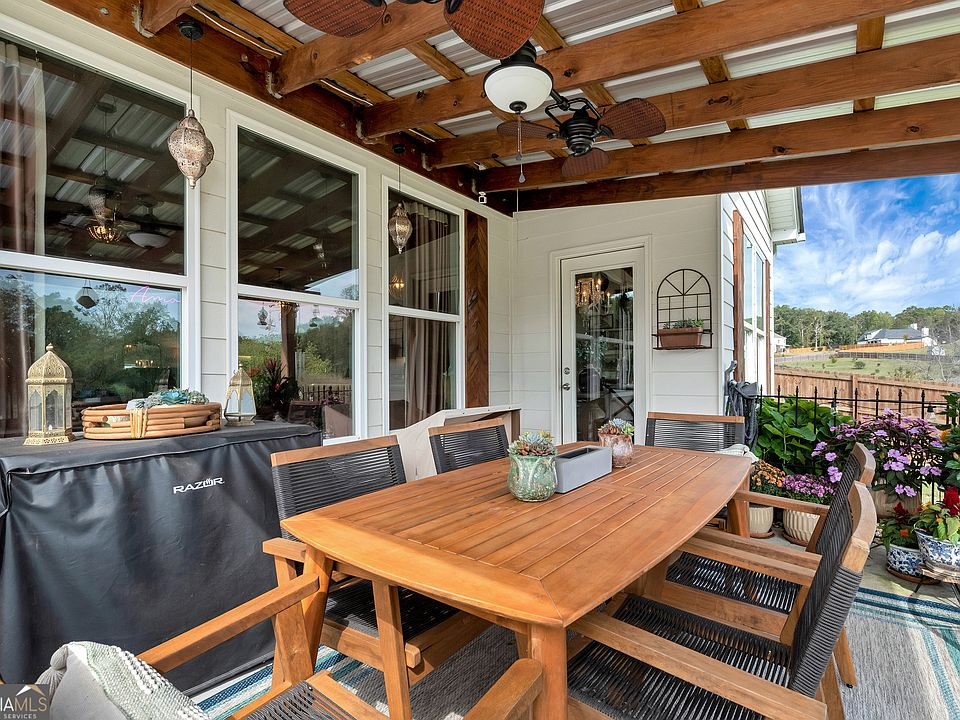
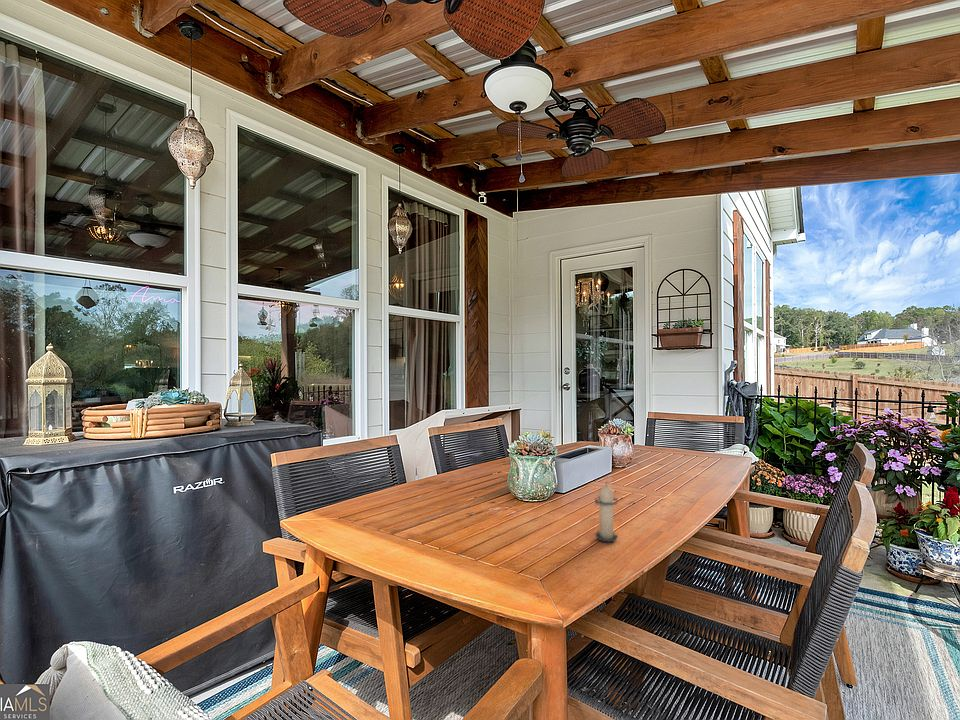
+ candle (606, 510)
